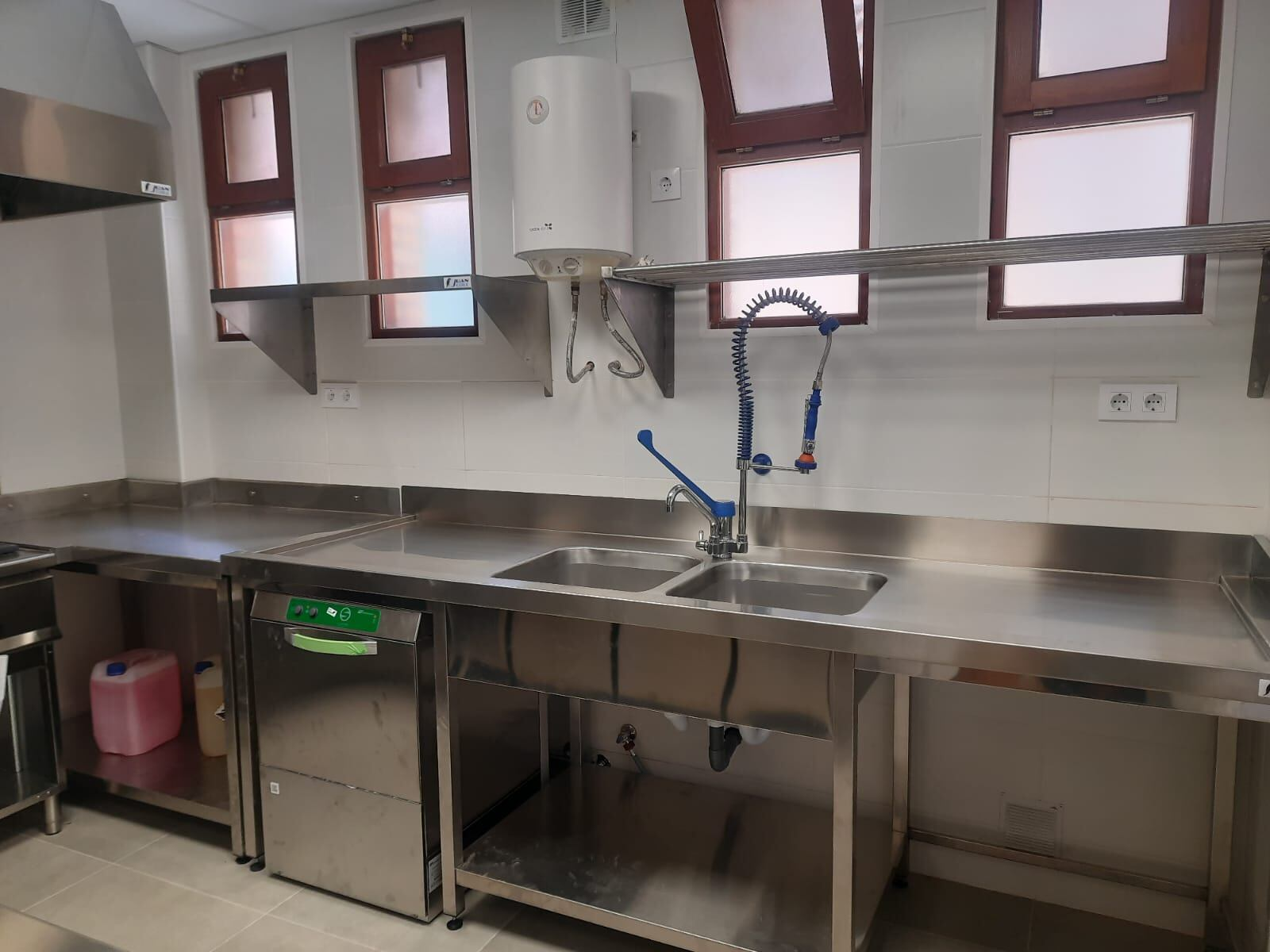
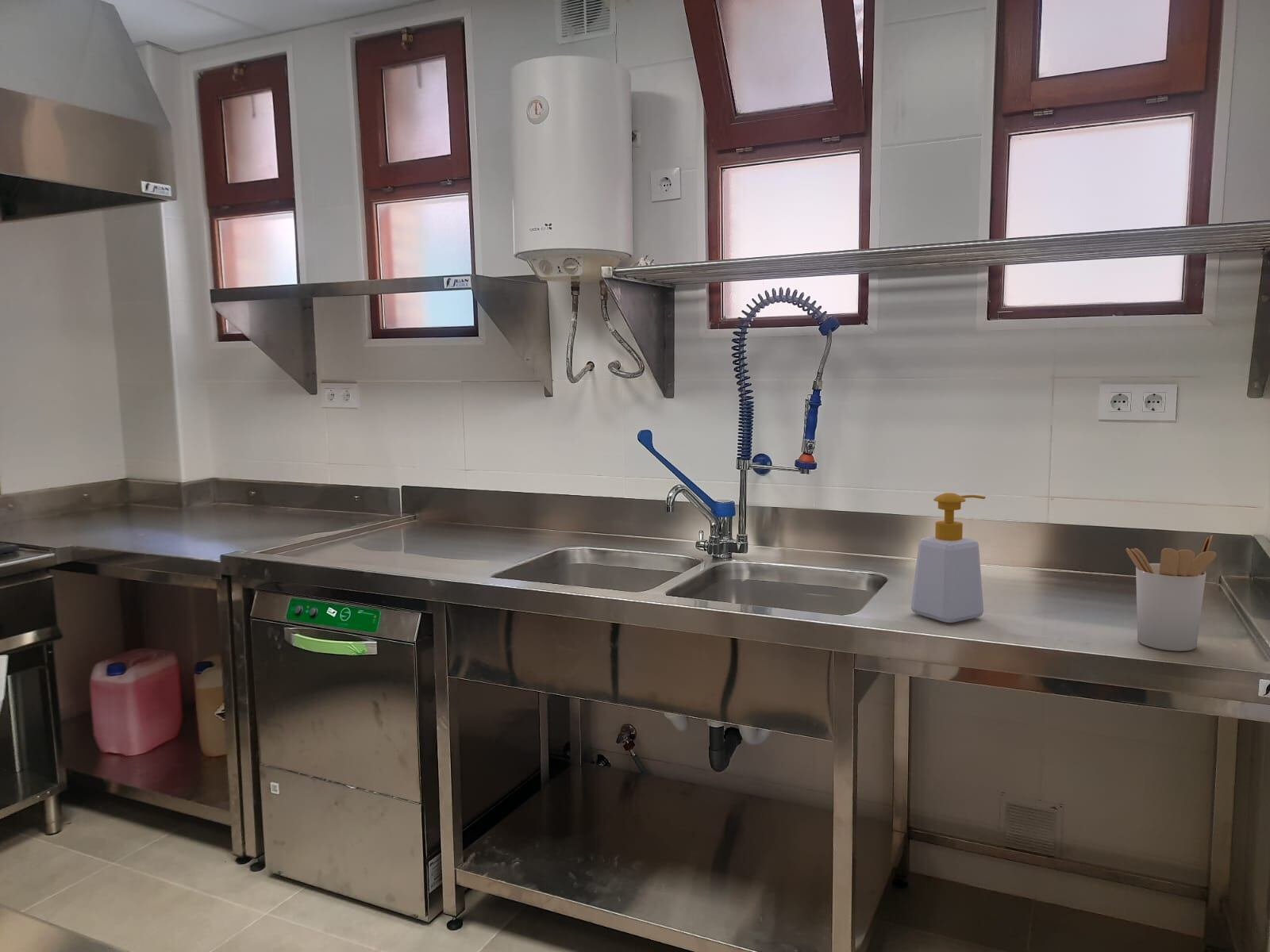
+ soap bottle (956, 553)
+ utensil holder (1175, 592)
